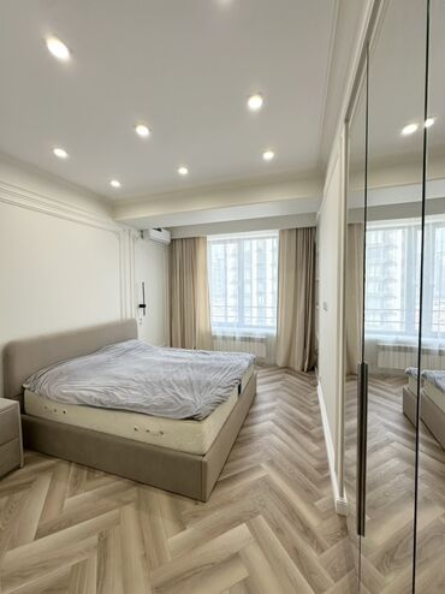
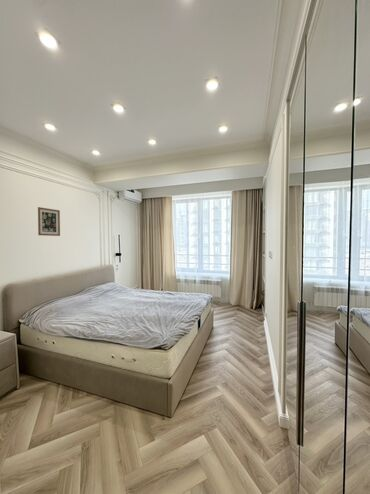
+ wall art (49, 222)
